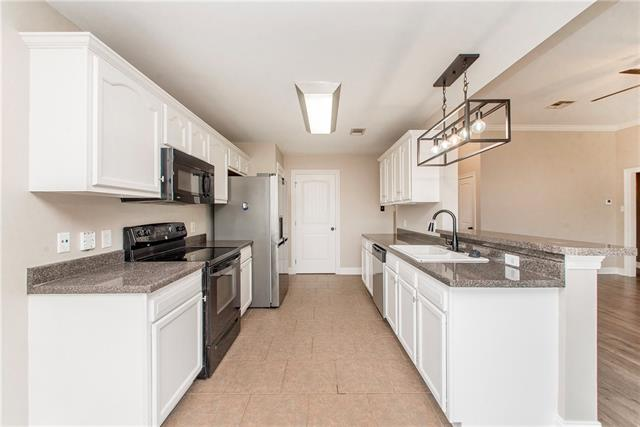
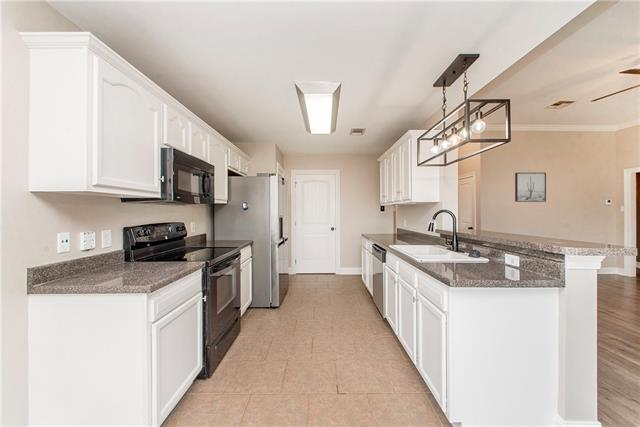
+ wall art (530, 187)
